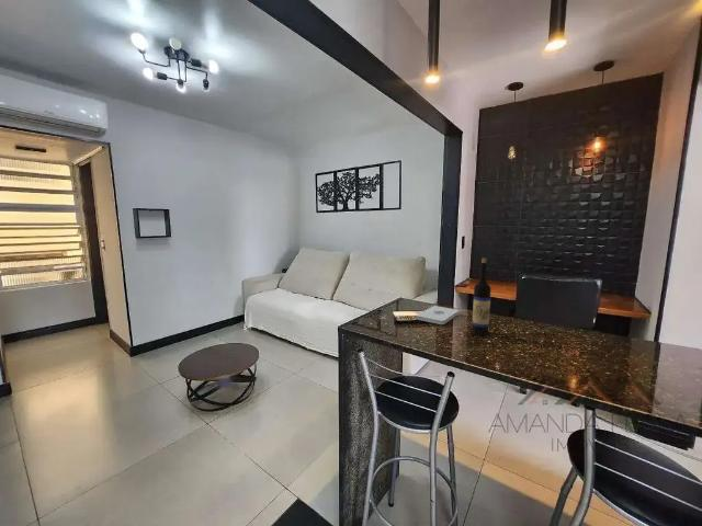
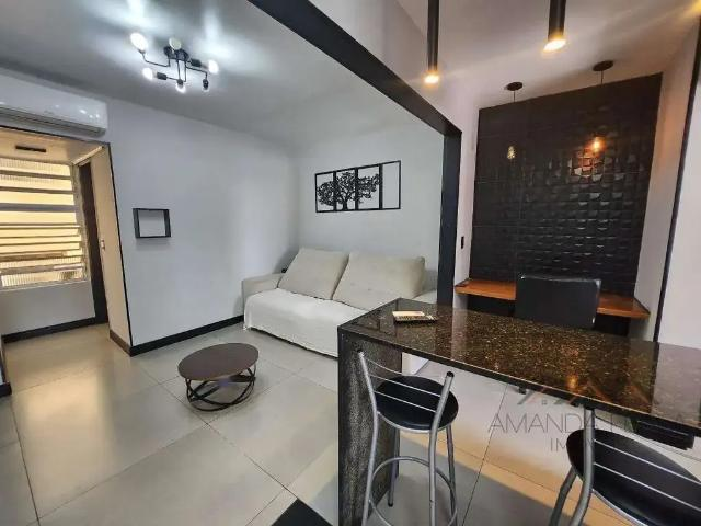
- wine bottle (482, 296)
- notepad (438, 313)
